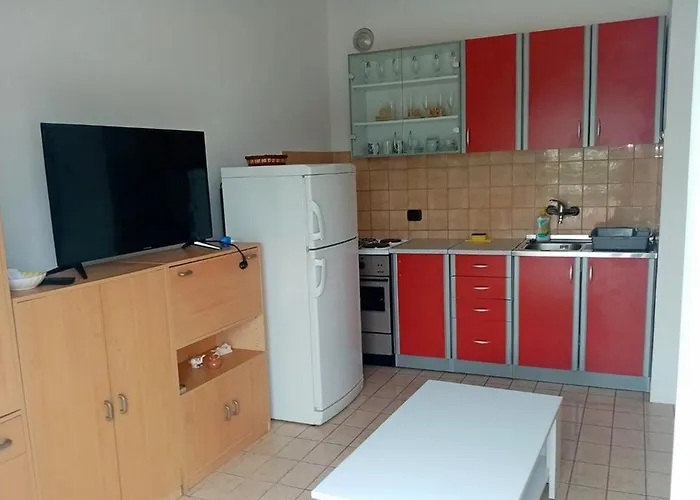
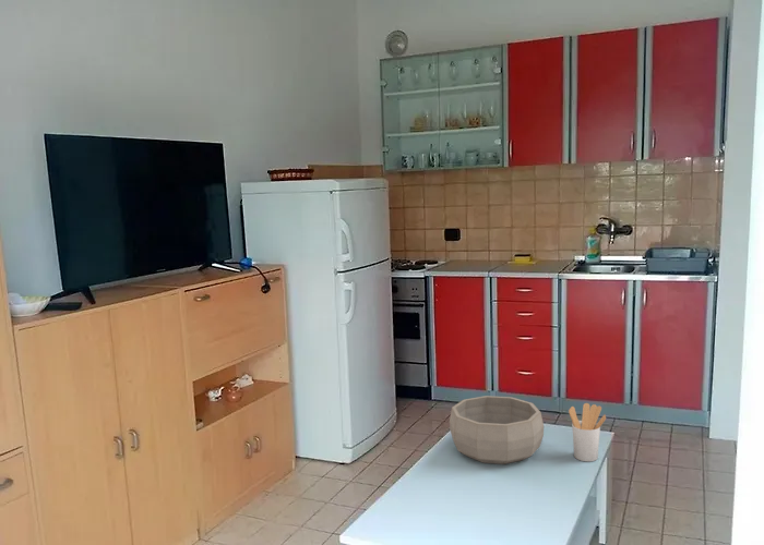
+ utensil holder (587, 431)
+ decorative bowl (496, 429)
